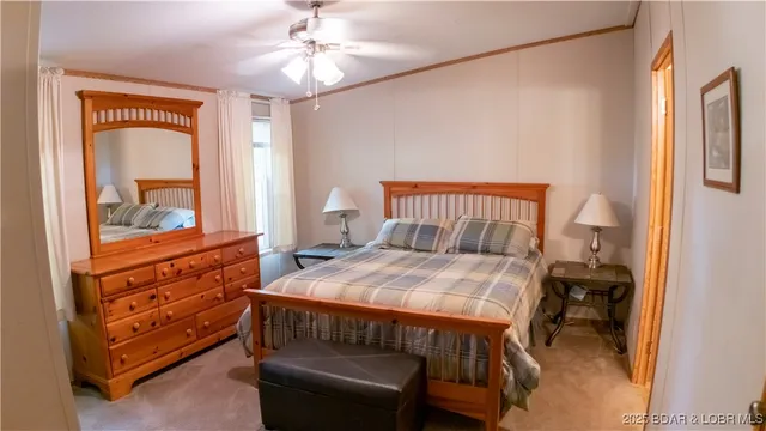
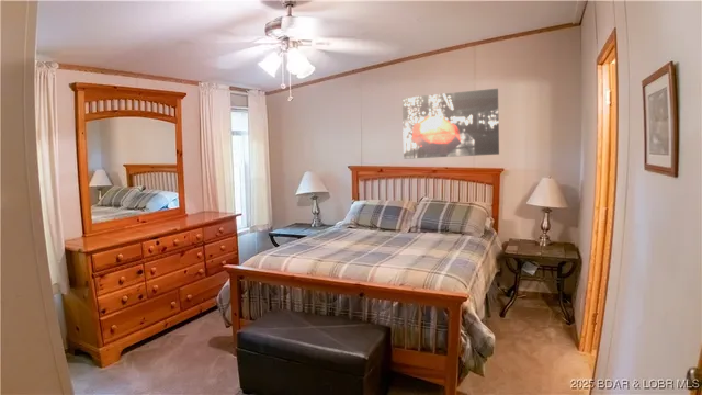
+ wall art (449, 125)
